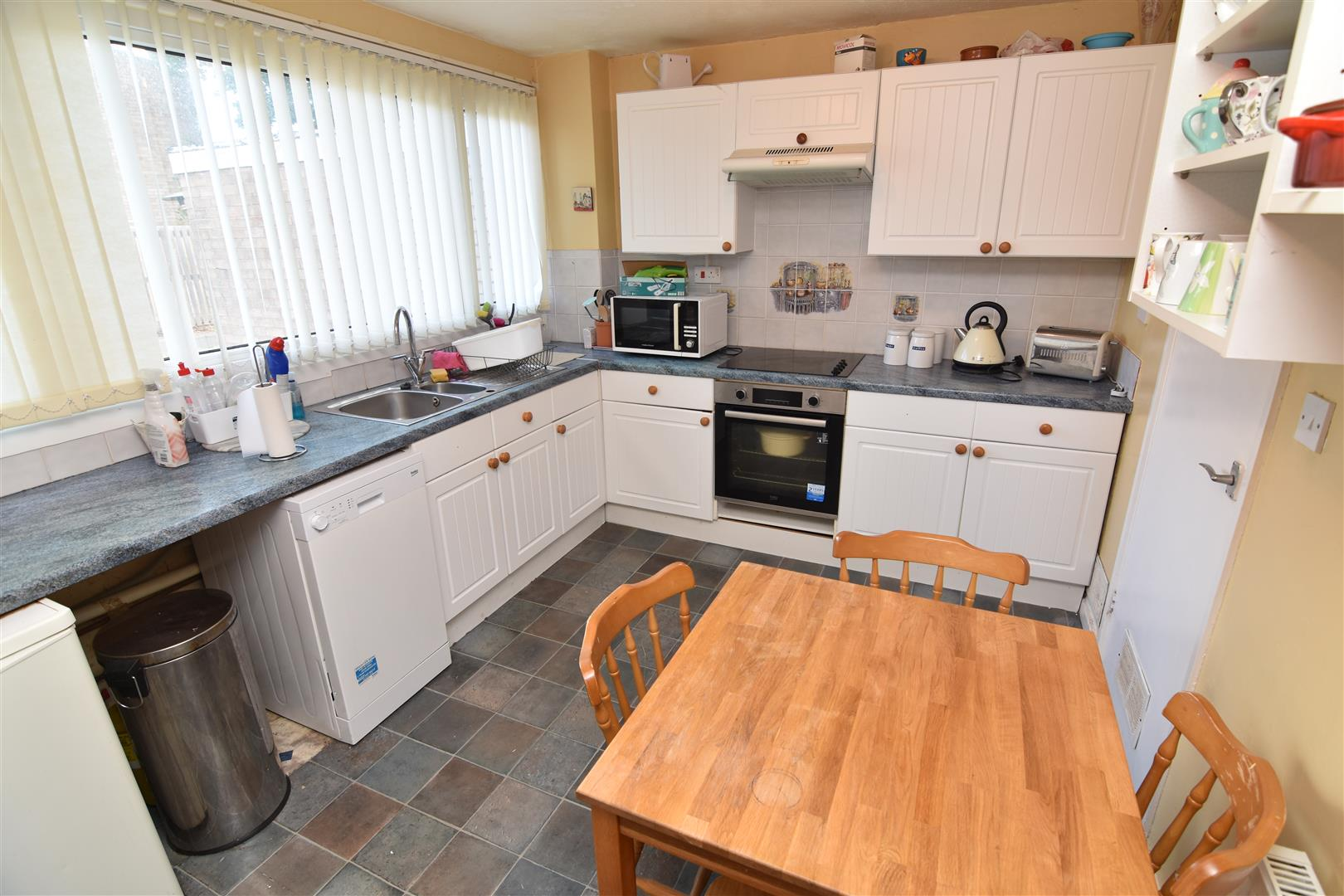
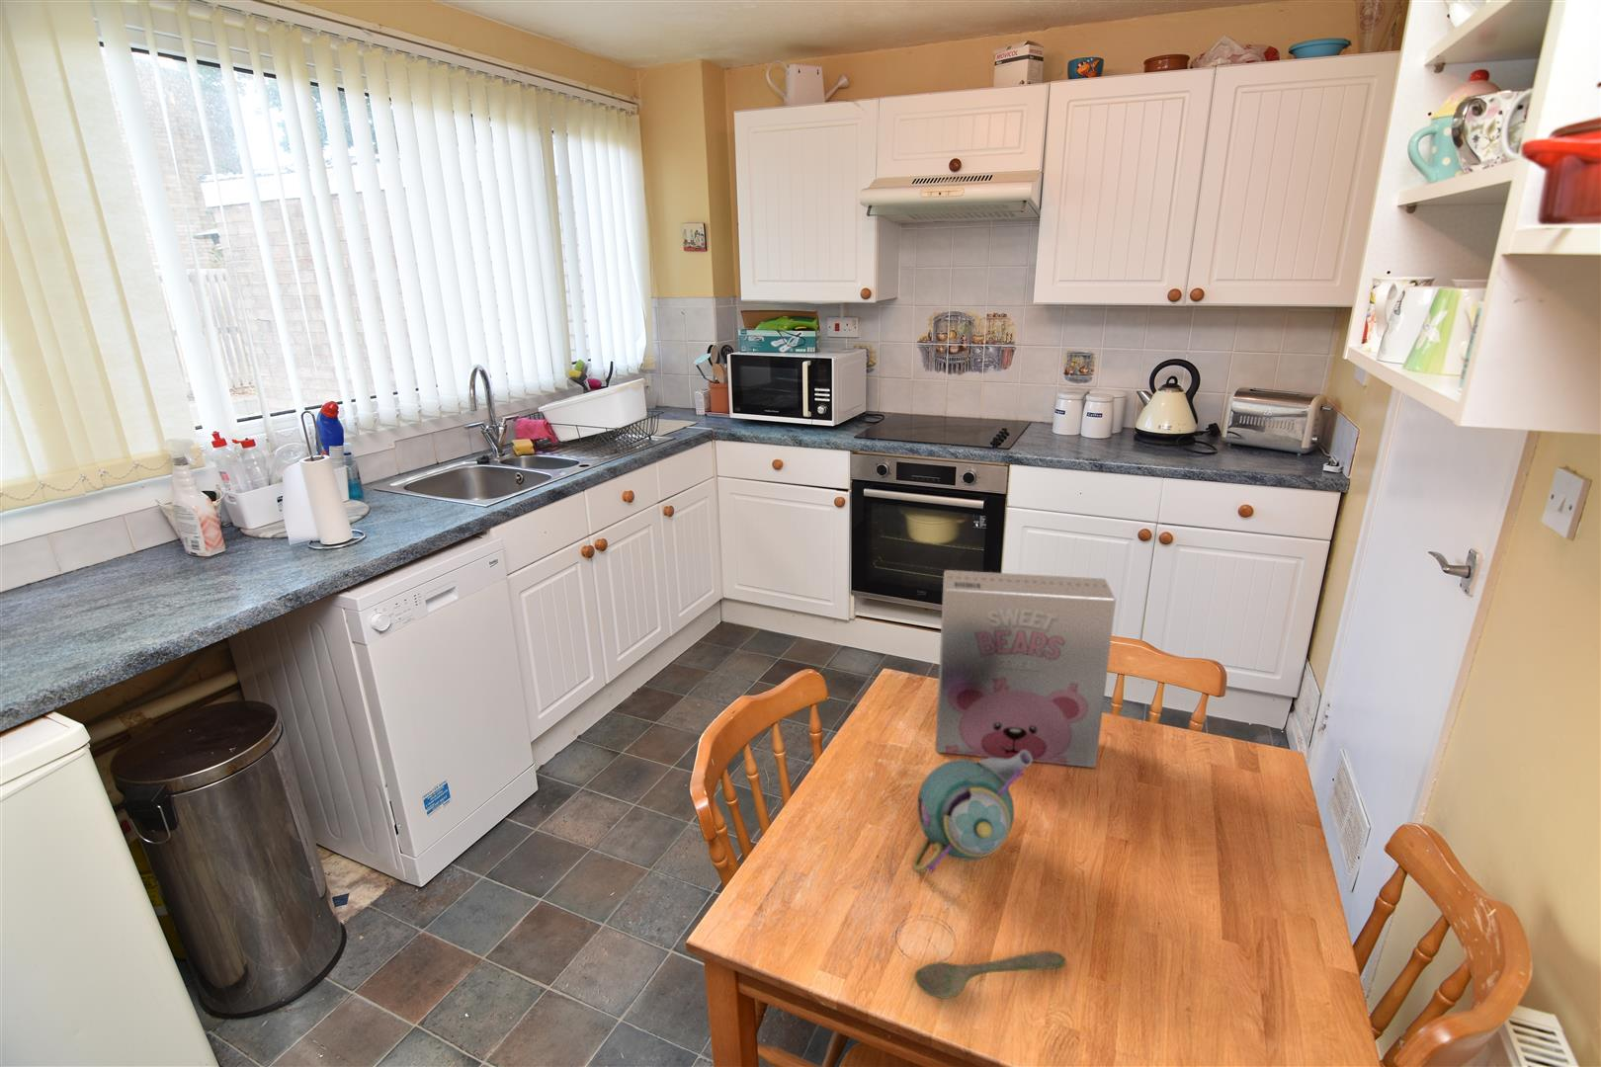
+ spoon (992, 969)
+ teapot (971, 805)
+ cereal box (1018, 667)
